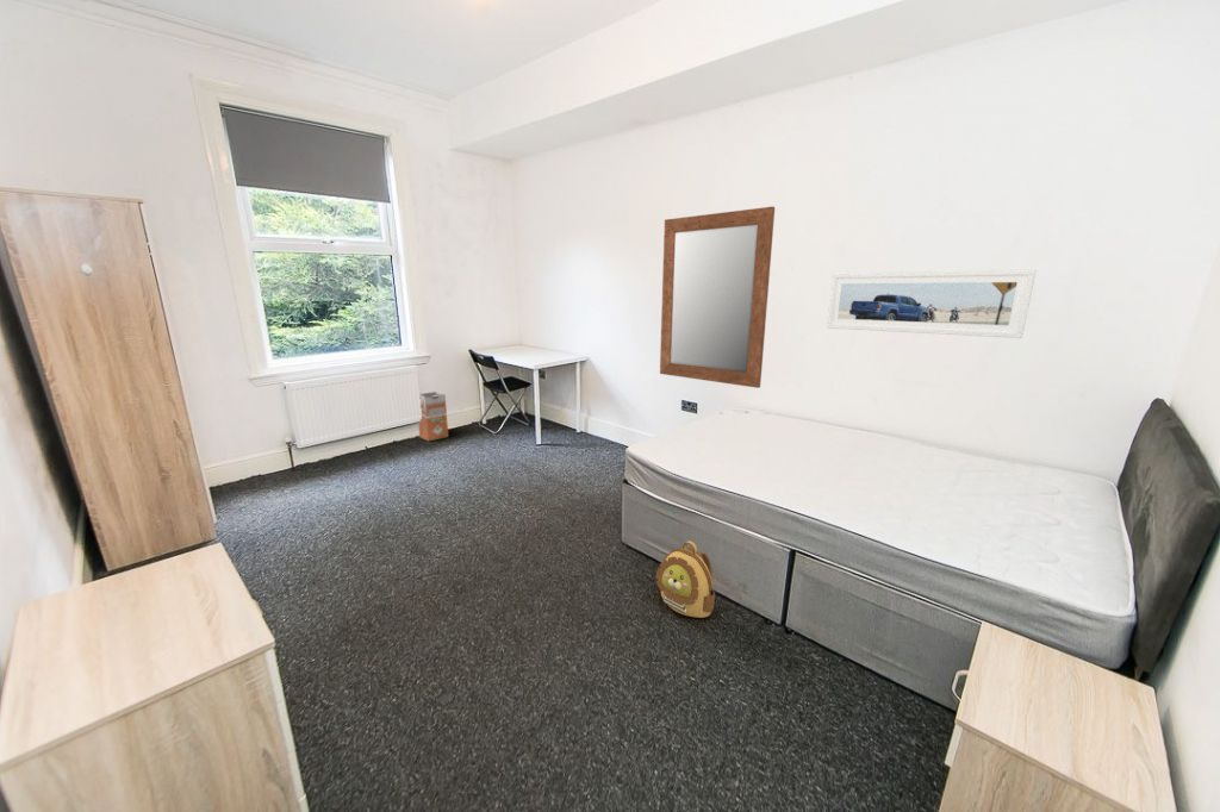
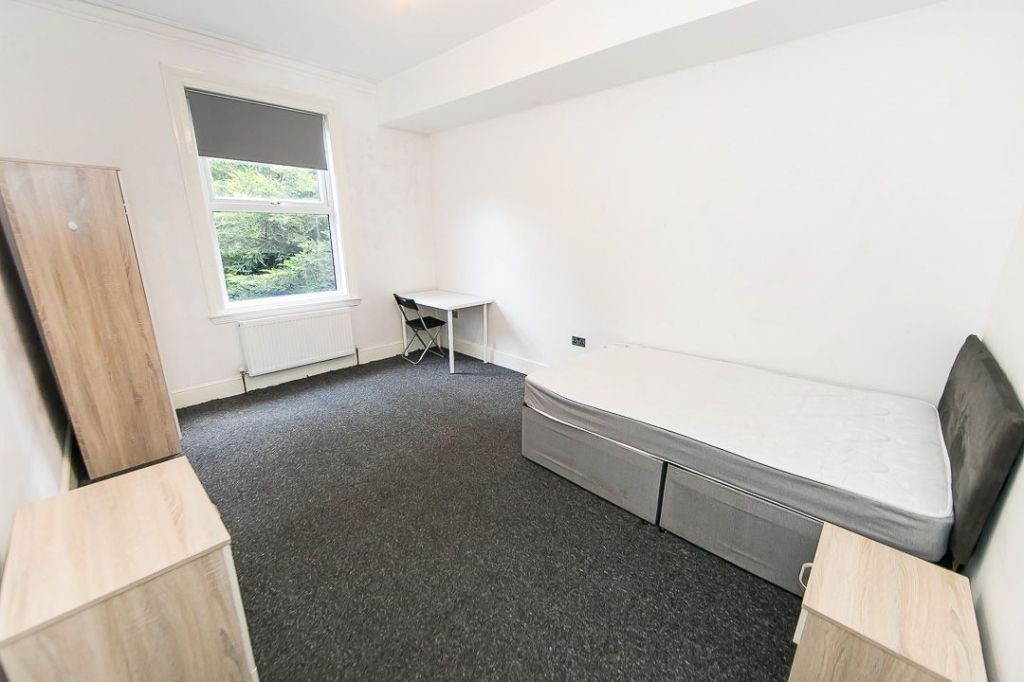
- mirror (710, 300)
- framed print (917, 302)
- waste bin (432, 414)
- backpack (687, 574)
